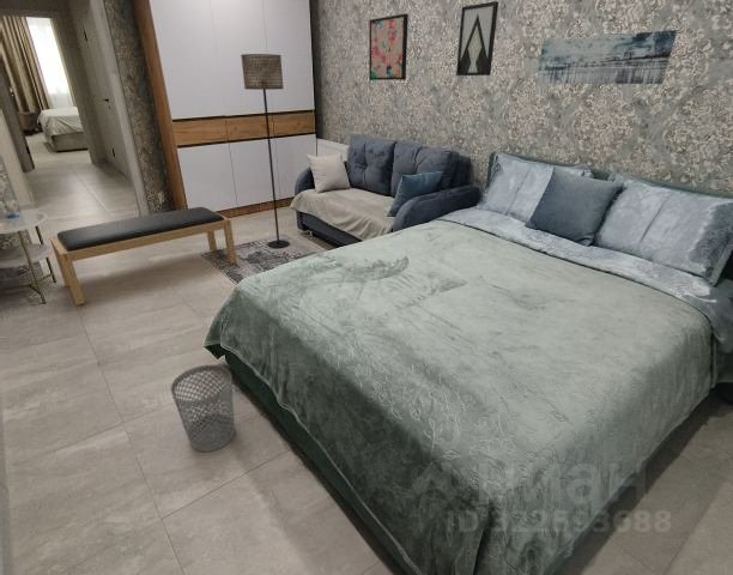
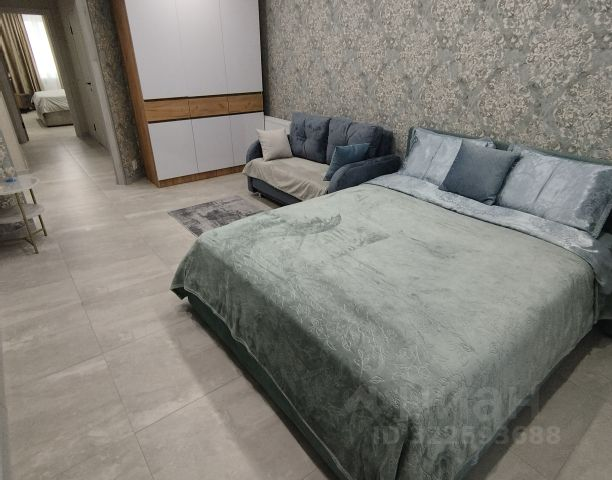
- wall art (598, 60)
- wall art (475, 41)
- floor lamp (269, 158)
- bench (147, 244)
- wall art (387, 49)
- wastebasket (207, 408)
